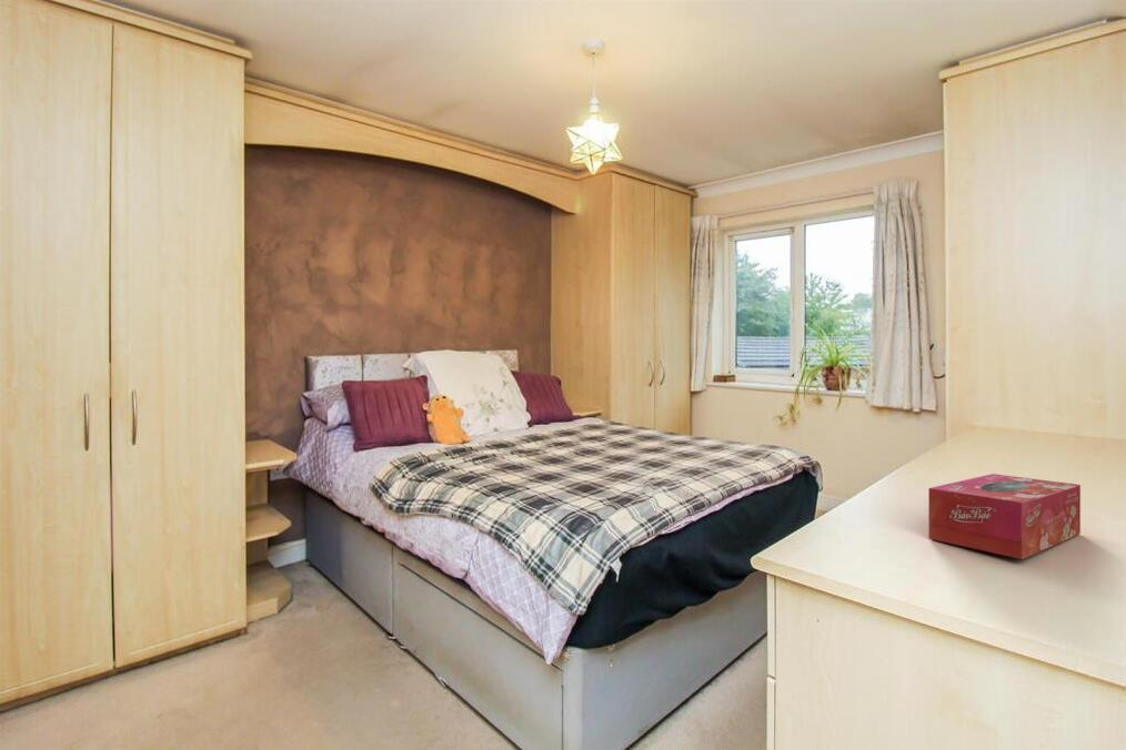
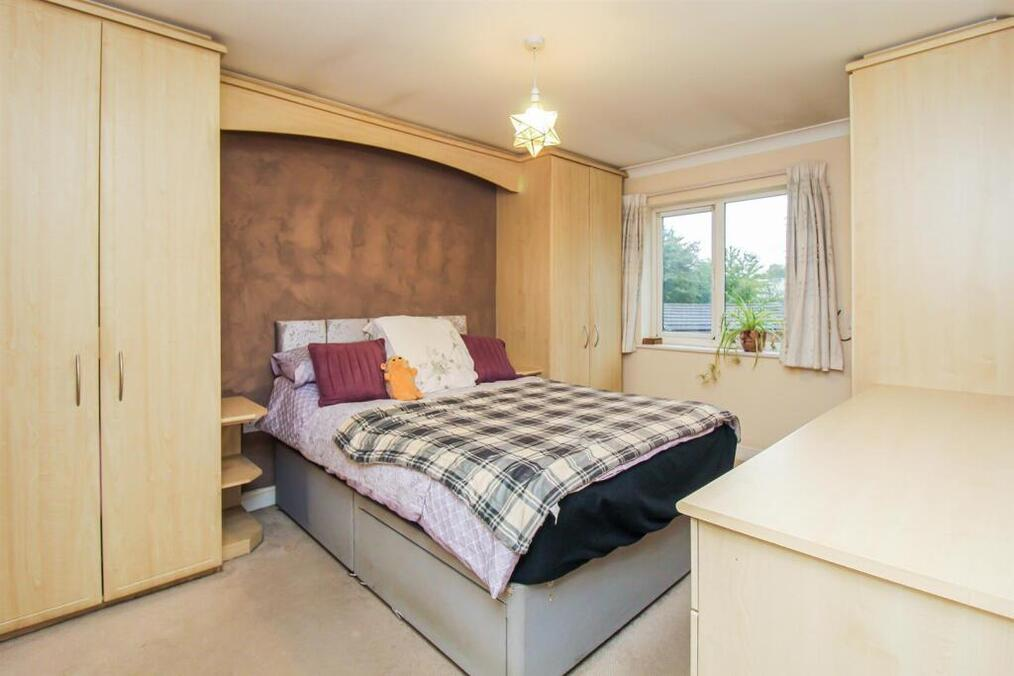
- tissue box (1005, 510)
